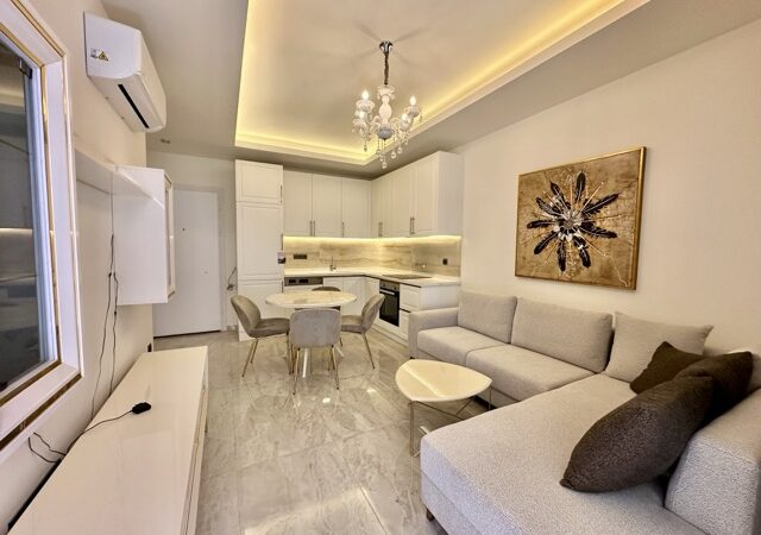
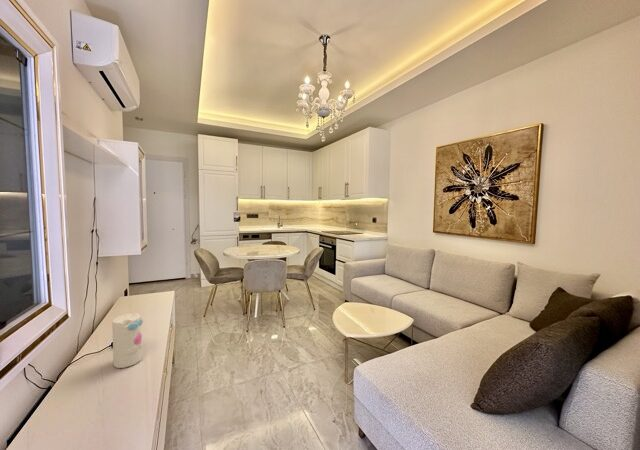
+ decorative vase (127, 338)
